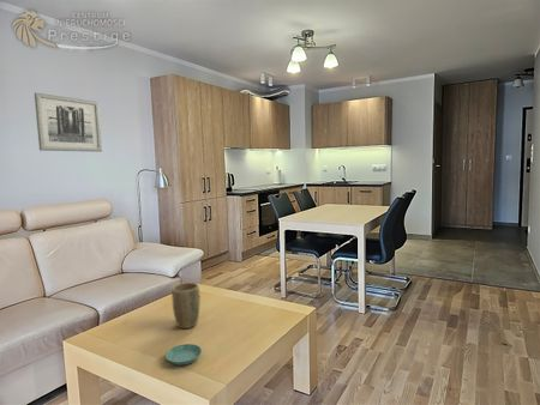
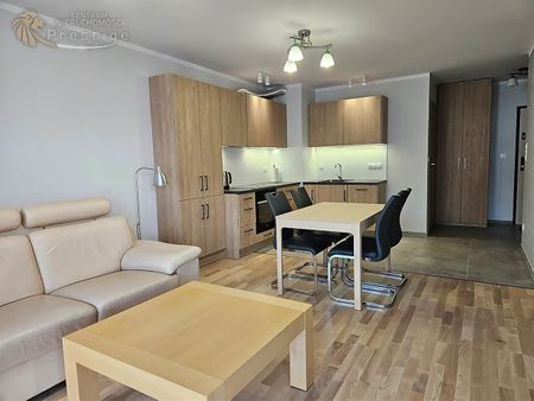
- saucer (184, 355)
- plant pot (186, 306)
- wall art (71, 125)
